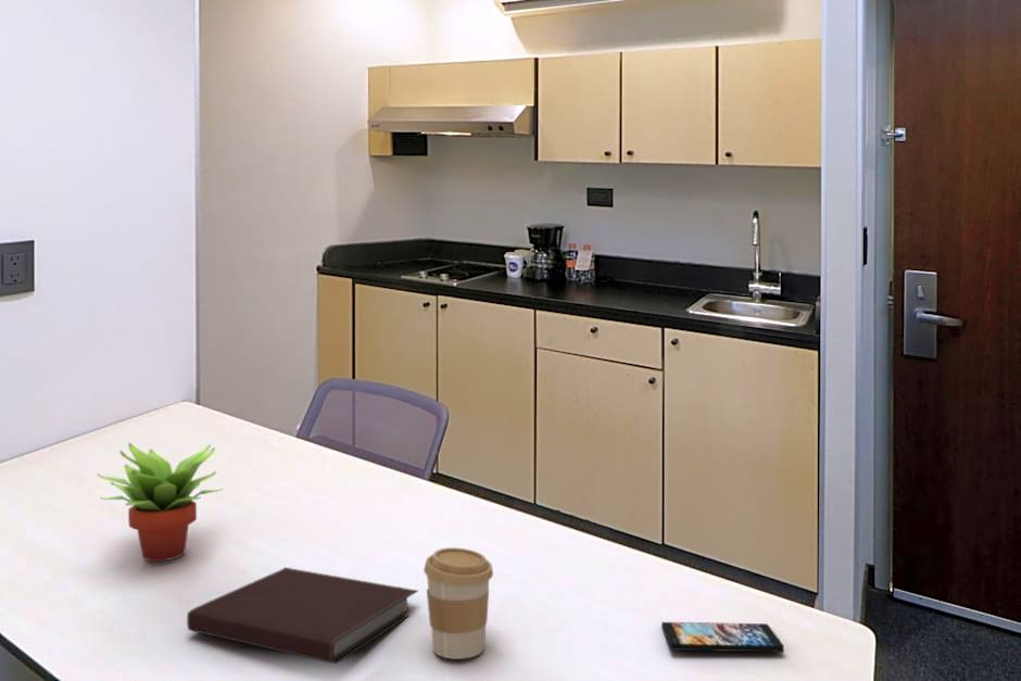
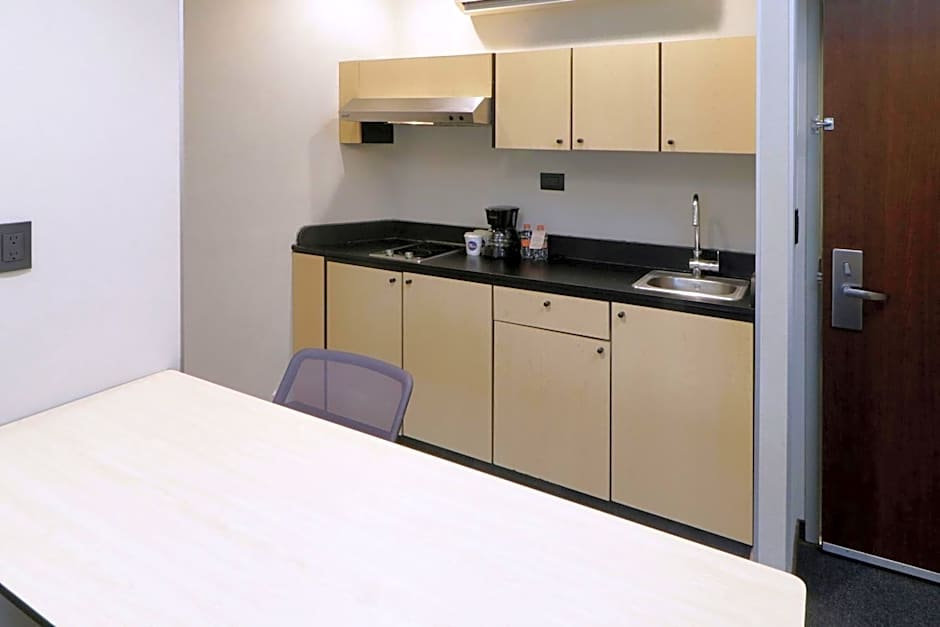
- notebook (306, 610)
- succulent plant (161, 499)
- coffee cup (458, 601)
- smartphone (720, 636)
